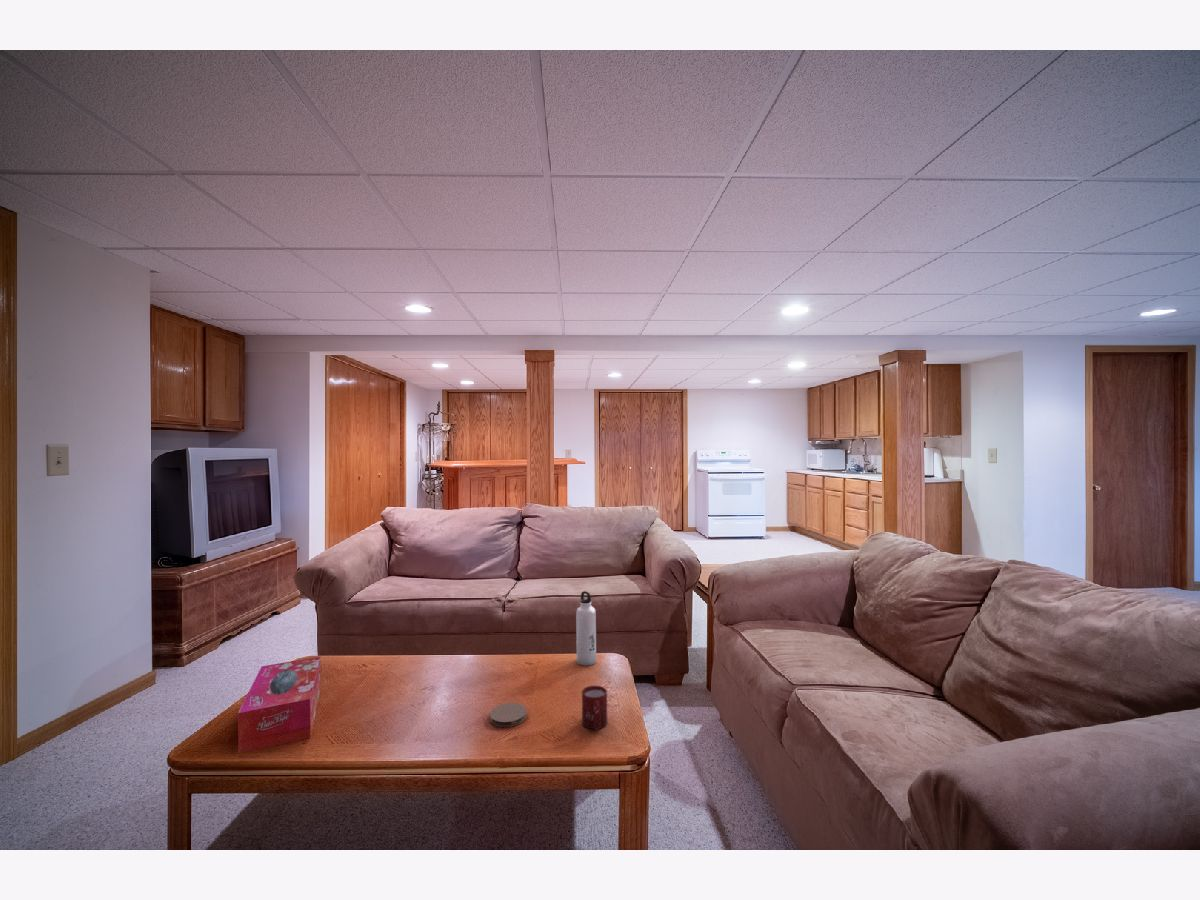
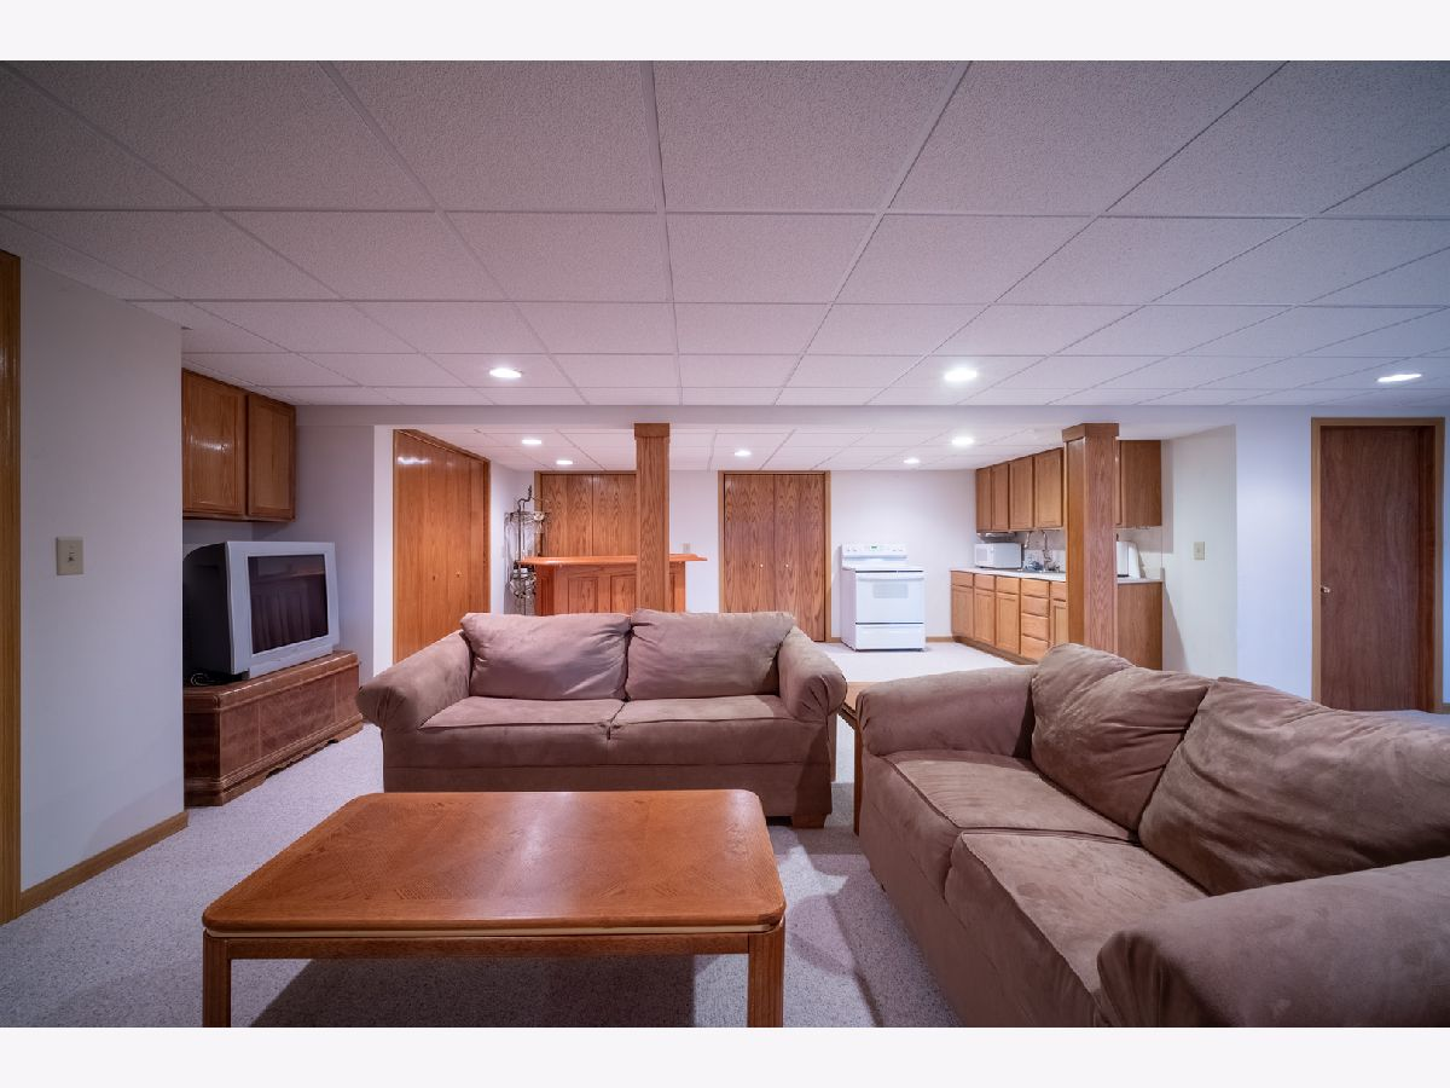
- coaster (508, 714)
- tissue box (284, 699)
- water bottle (586, 626)
- cup (595, 709)
